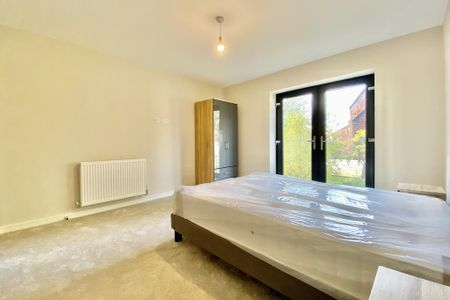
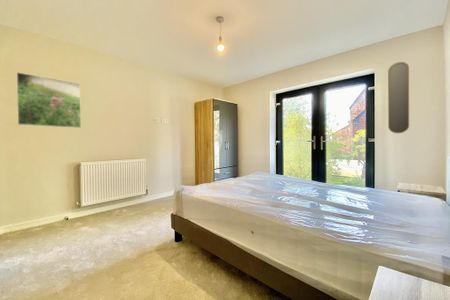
+ home mirror (398, 98)
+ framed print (51, 102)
